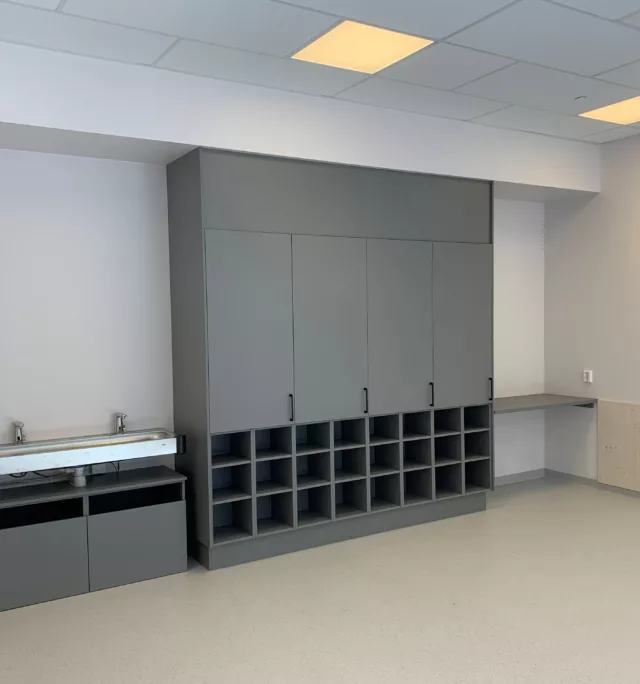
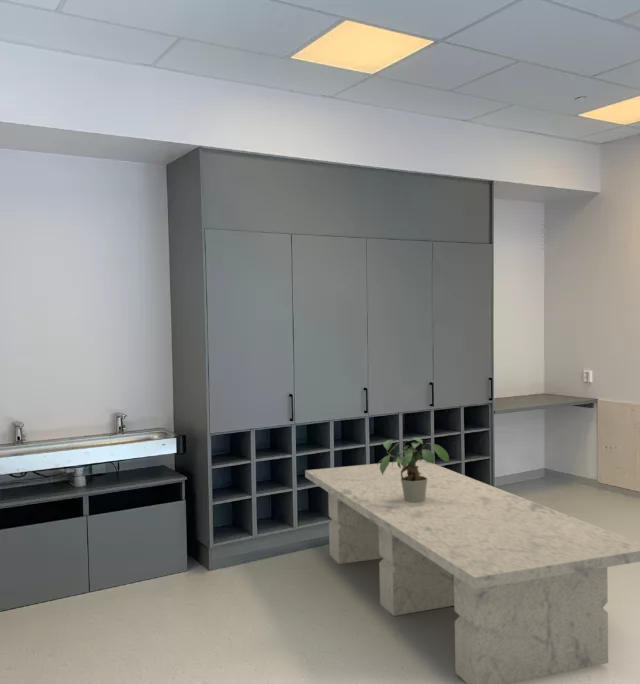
+ dining table (441, 550)
+ potted plant (406, 469)
